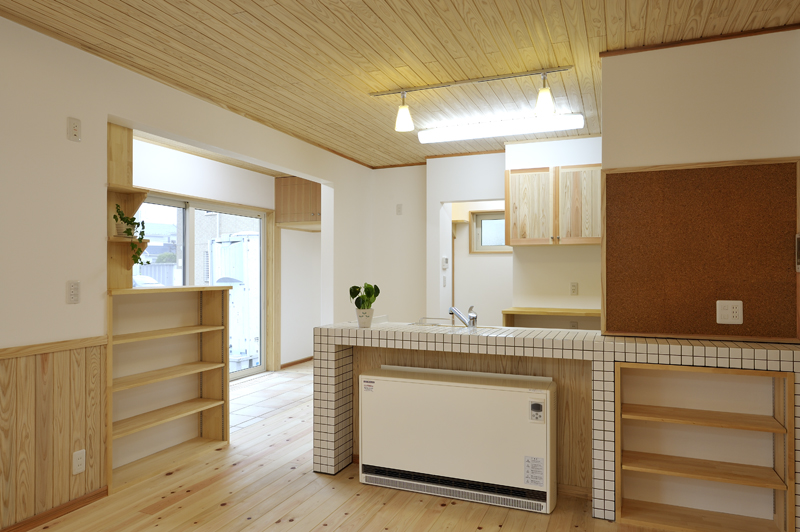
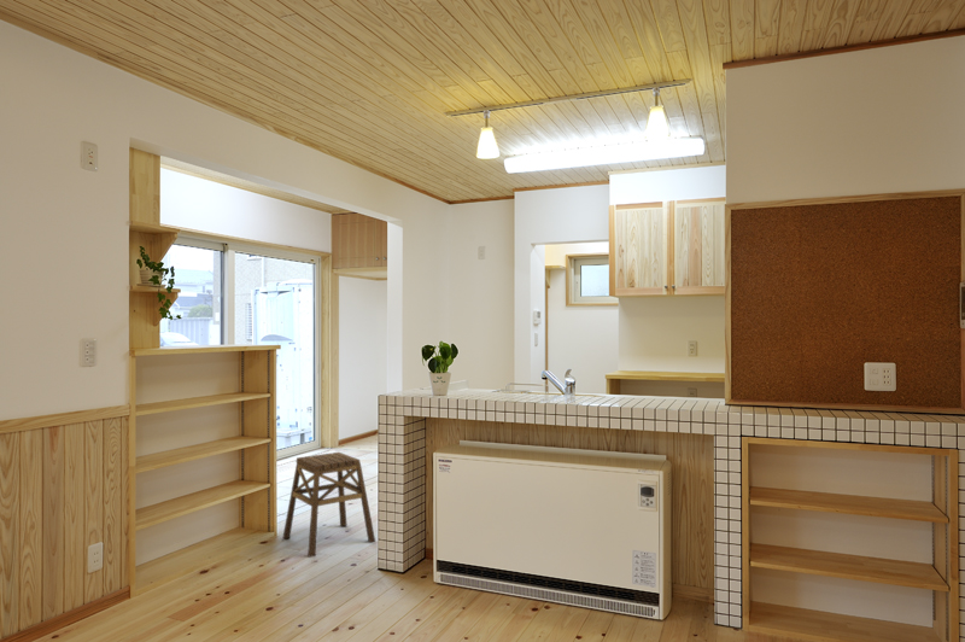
+ stool (328, 498)
